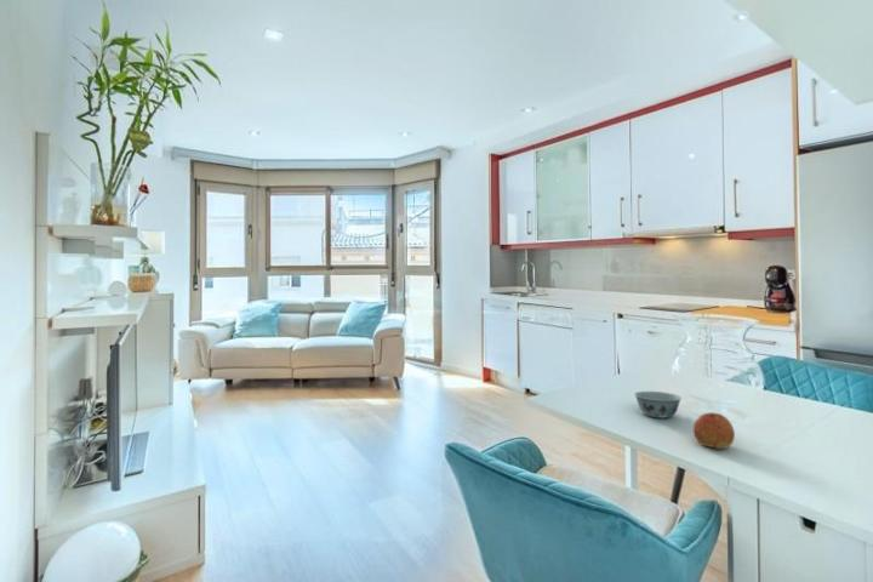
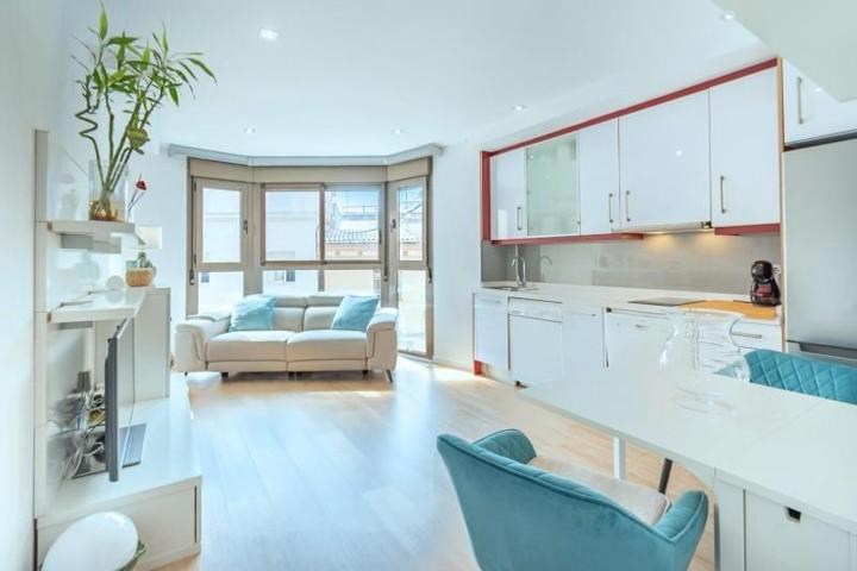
- apple (714, 429)
- bowl (657, 405)
